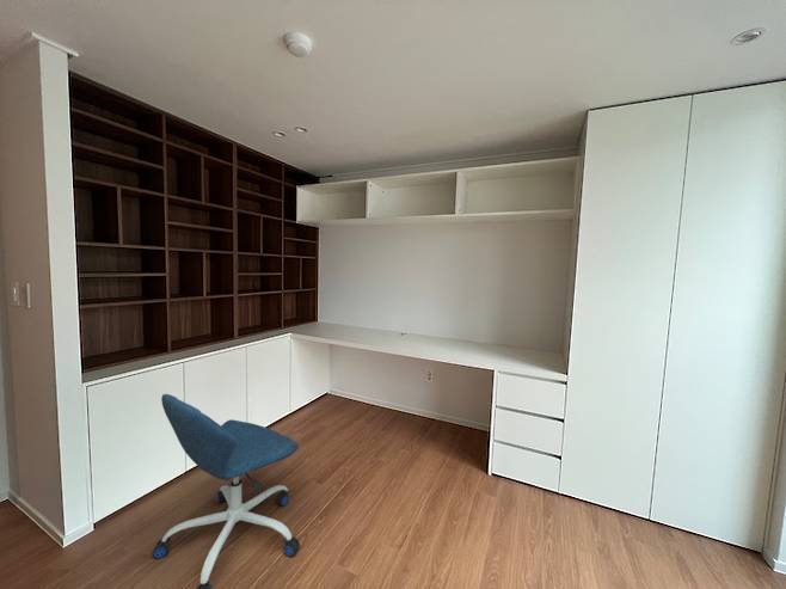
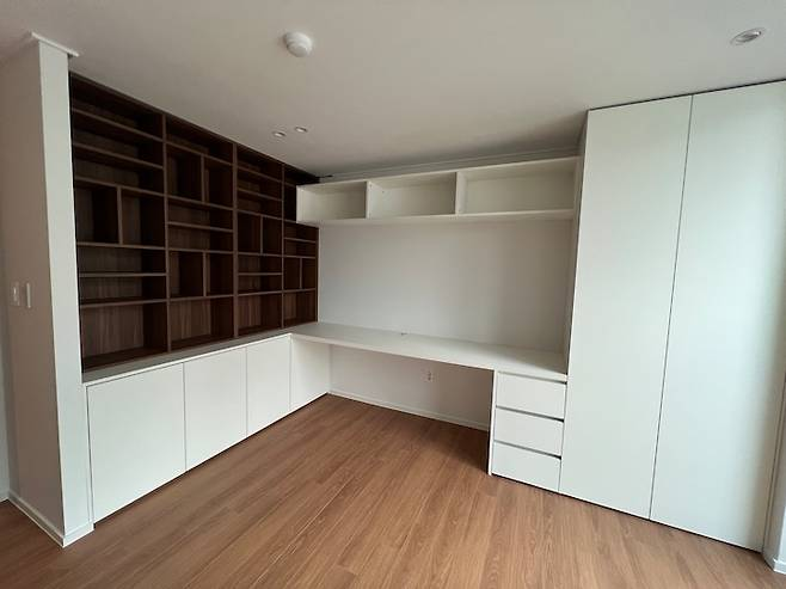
- office chair (238, 459)
